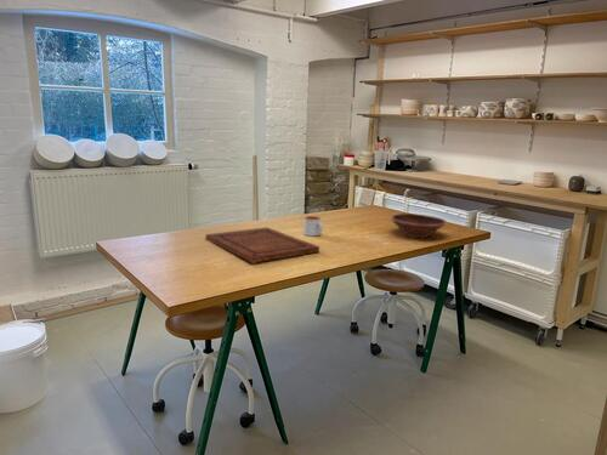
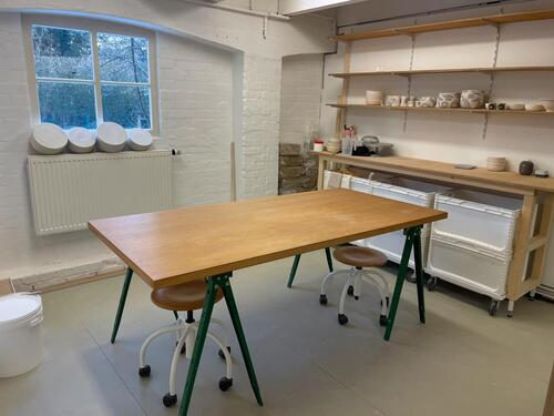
- ceramic bowl (418, 227)
- cutting board (260, 243)
- mug (313, 226)
